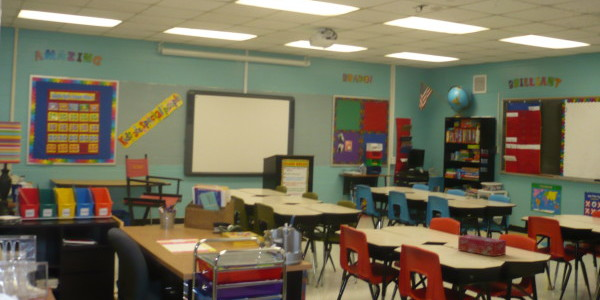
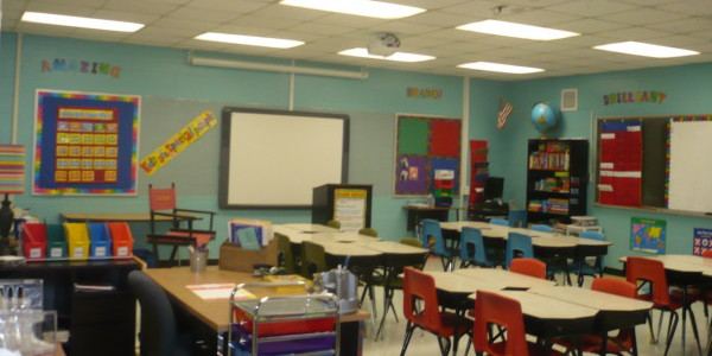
- tissue box (481, 245)
